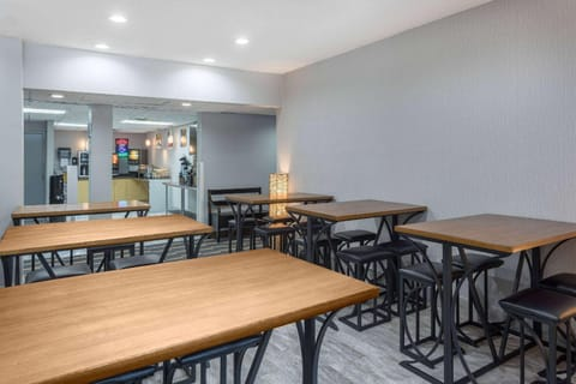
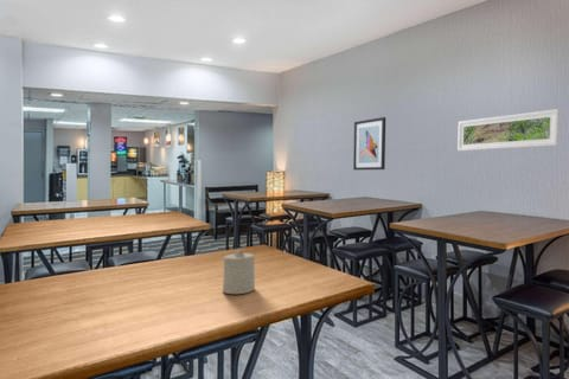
+ candle (238, 269)
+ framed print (503, 131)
+ wall art (369, 144)
